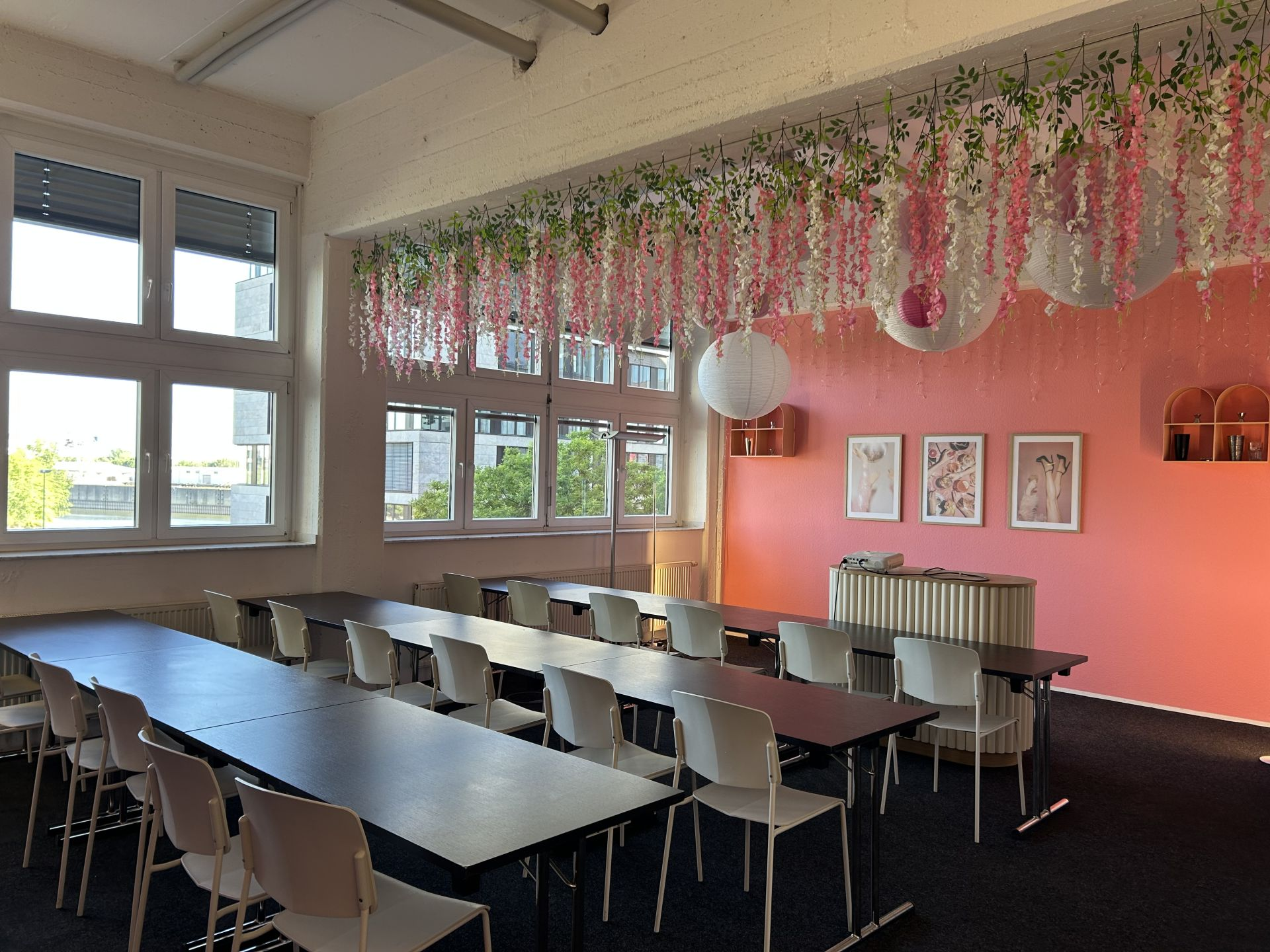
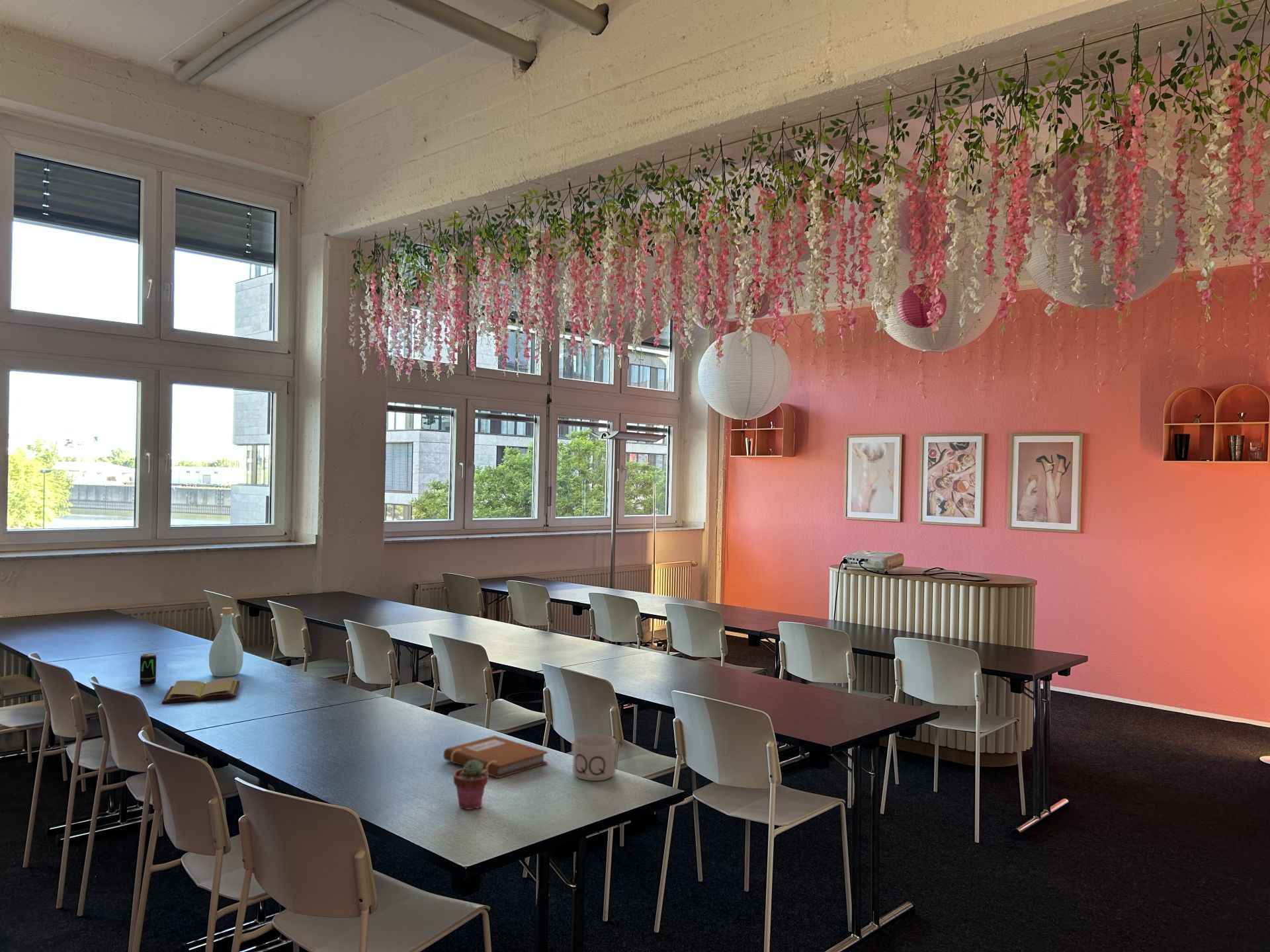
+ mug (589, 755)
+ notebook (493, 755)
+ potted succulent (471, 782)
+ diary (202, 689)
+ beverage can (148, 668)
+ bottle (226, 641)
